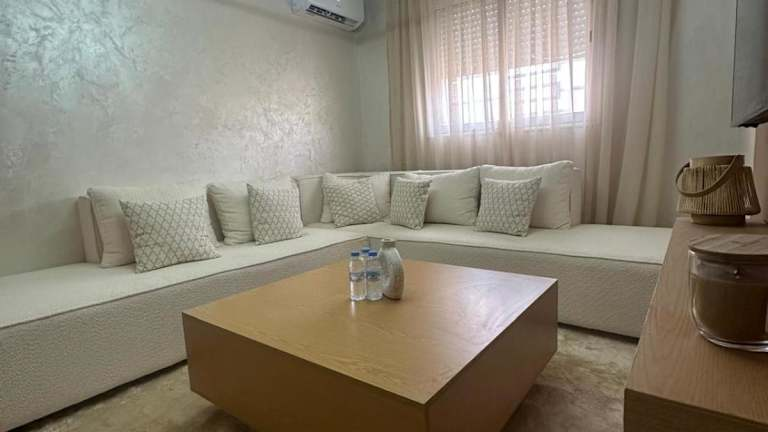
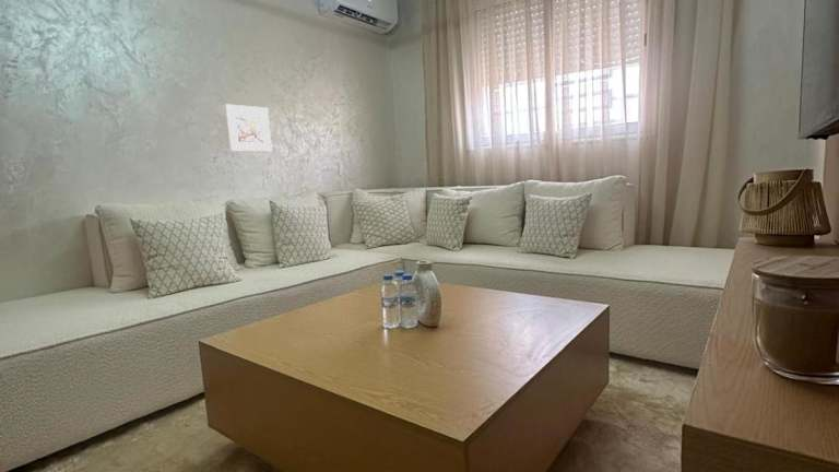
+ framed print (249, 128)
